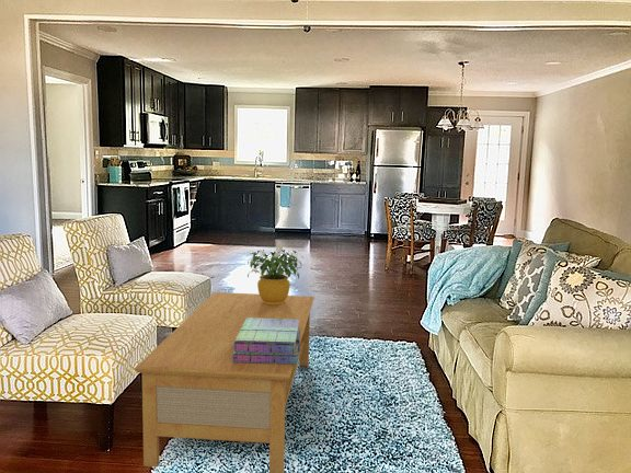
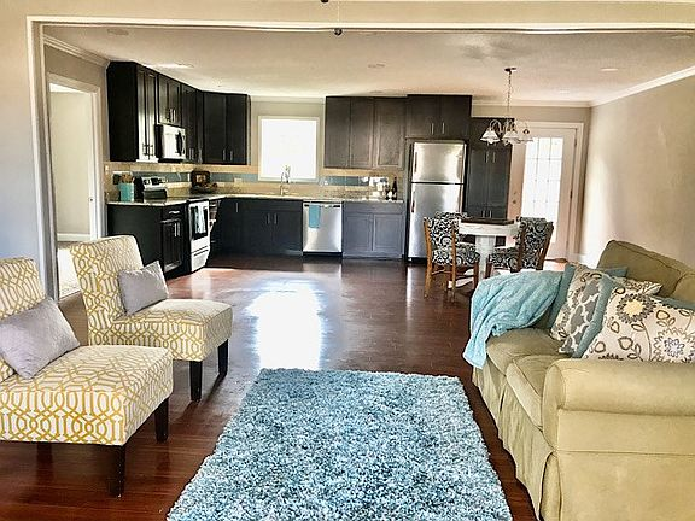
- potted flower (275, 274)
- stack of books (268, 338)
- coffee table (242, 365)
